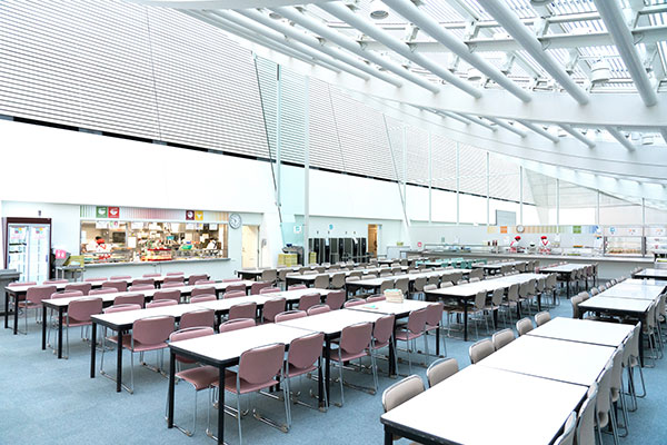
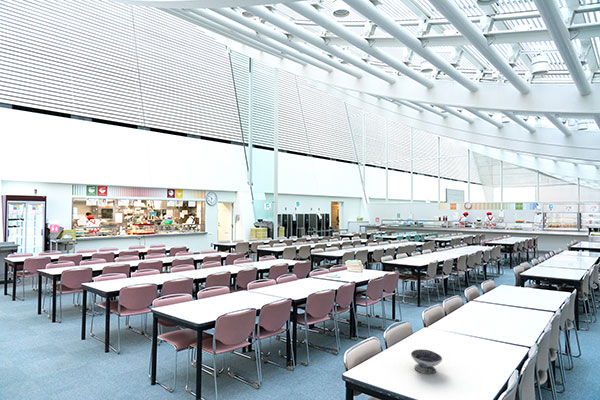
+ bowl (426, 362)
